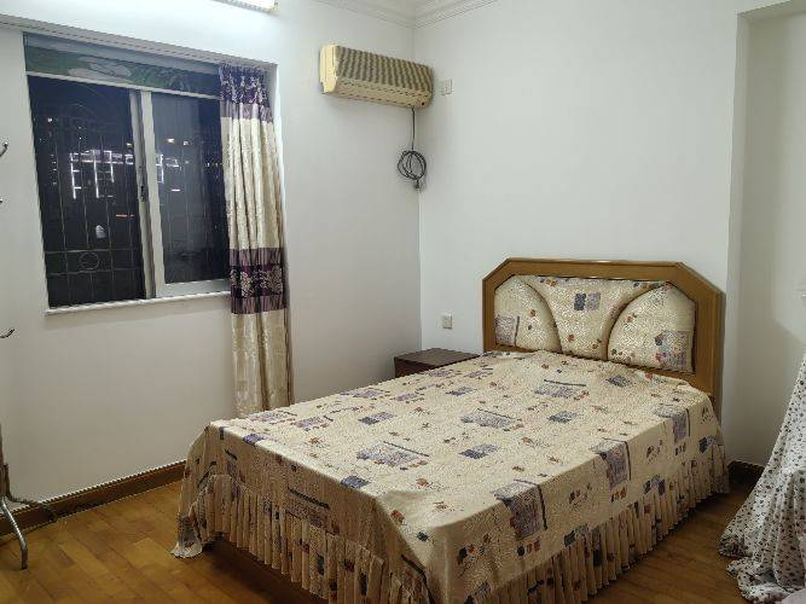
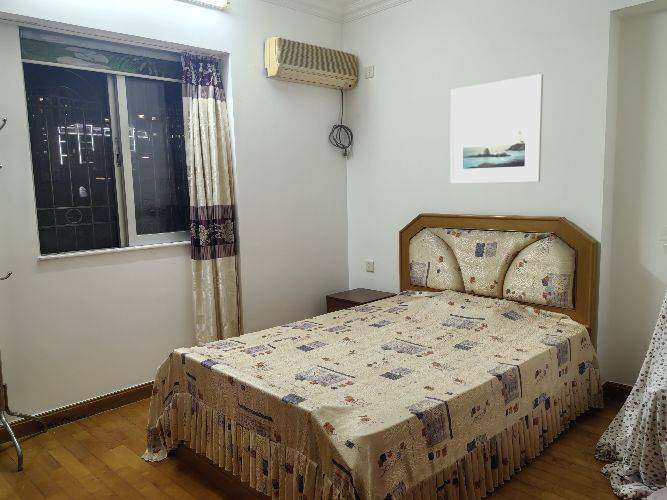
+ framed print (493, 133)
